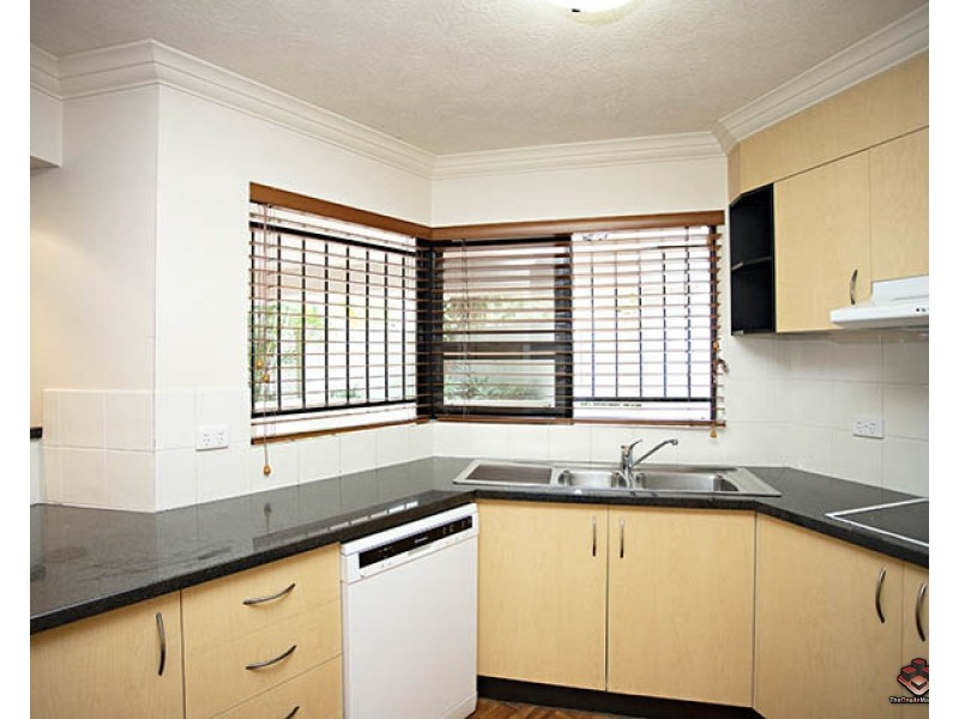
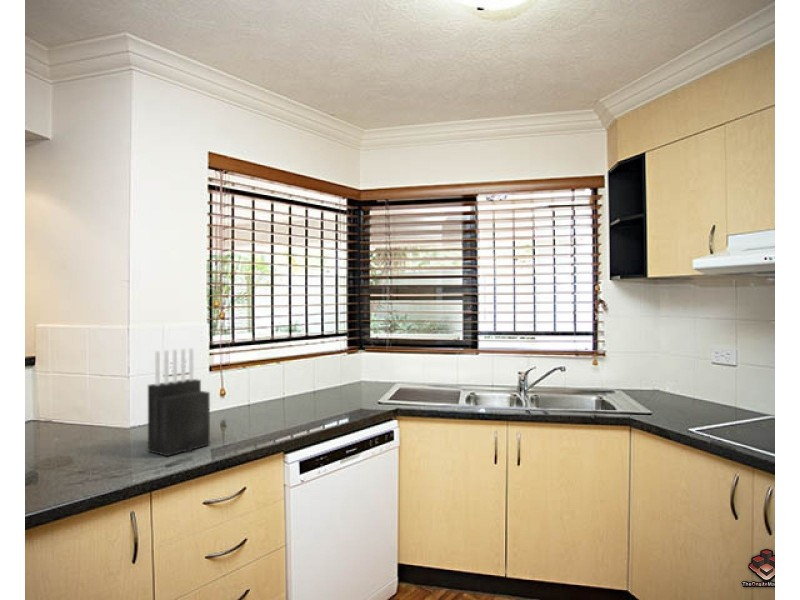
+ knife block (181, 399)
